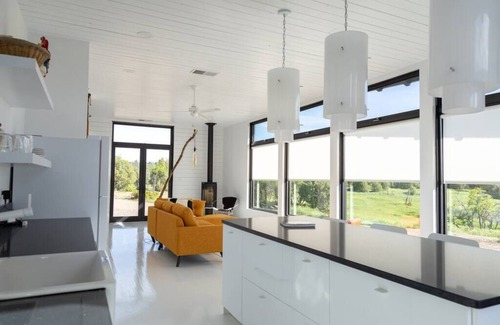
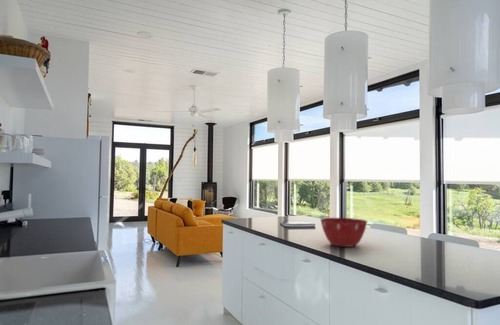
+ mixing bowl (343, 232)
